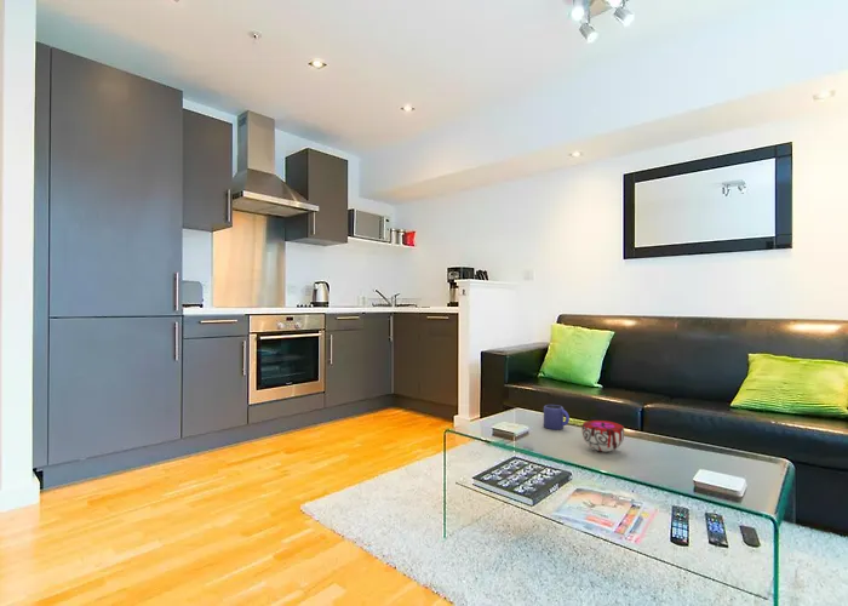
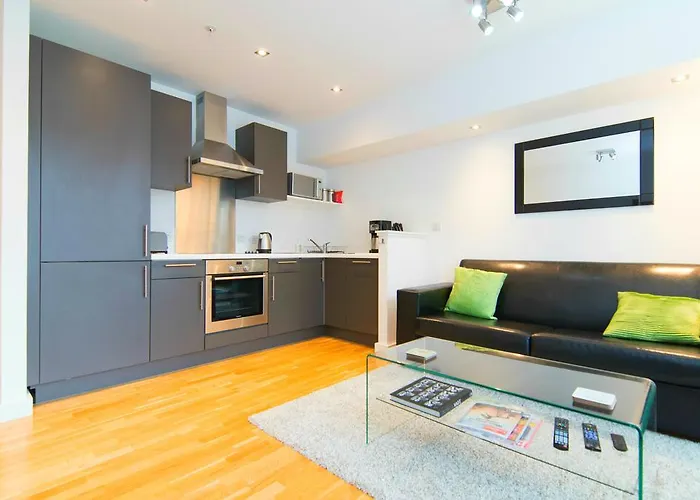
- decorative bowl (602, 436)
- mug (556, 417)
